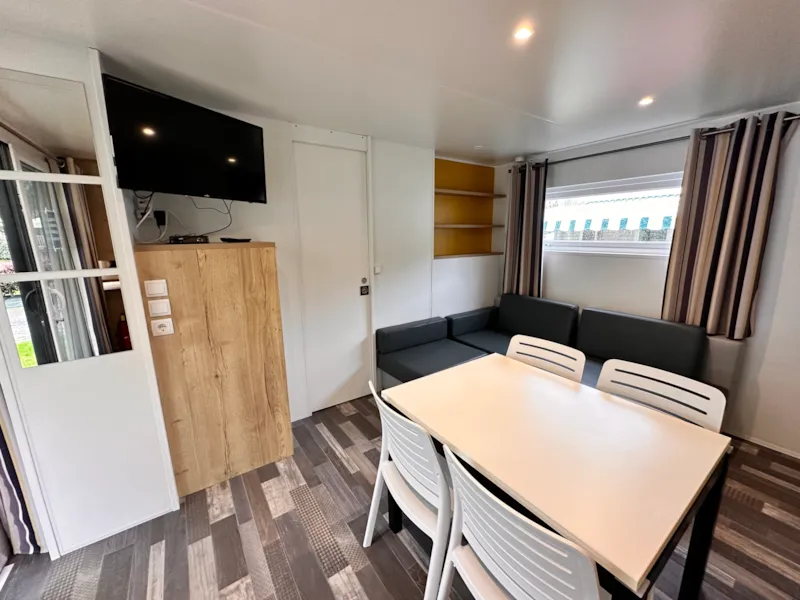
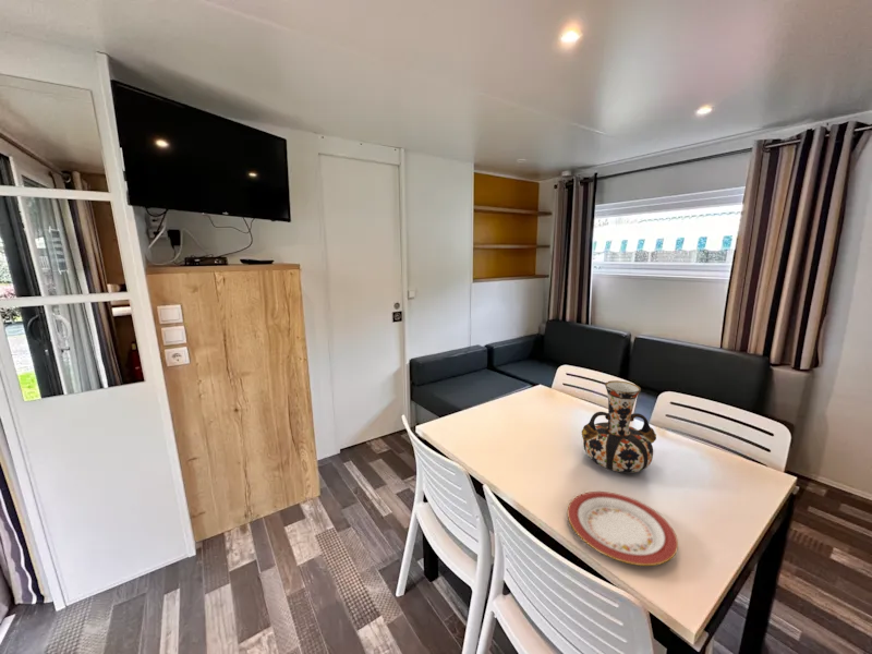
+ plate (618, 526)
+ vase (618, 424)
